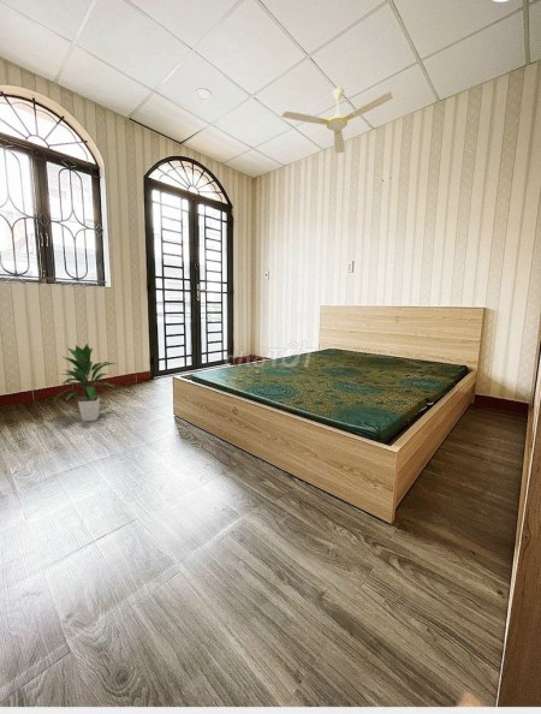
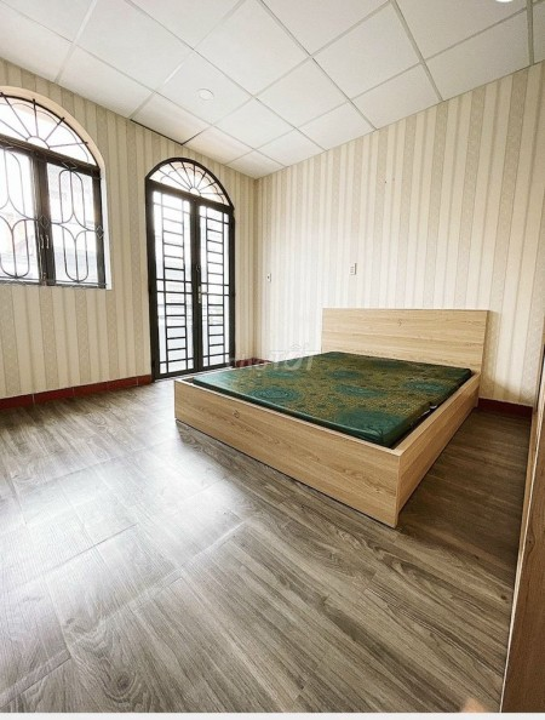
- ceiling fan (334, 117)
- indoor plant (85, 381)
